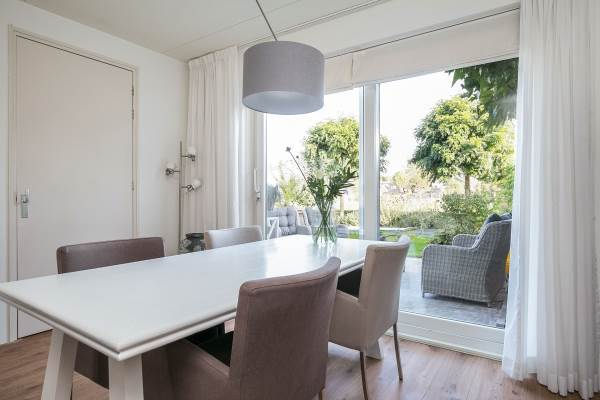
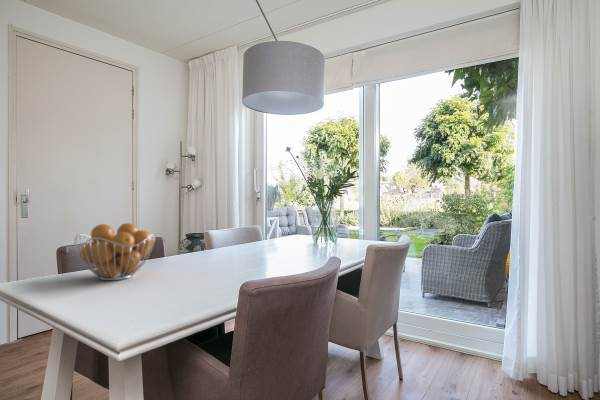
+ fruit basket (116, 250)
